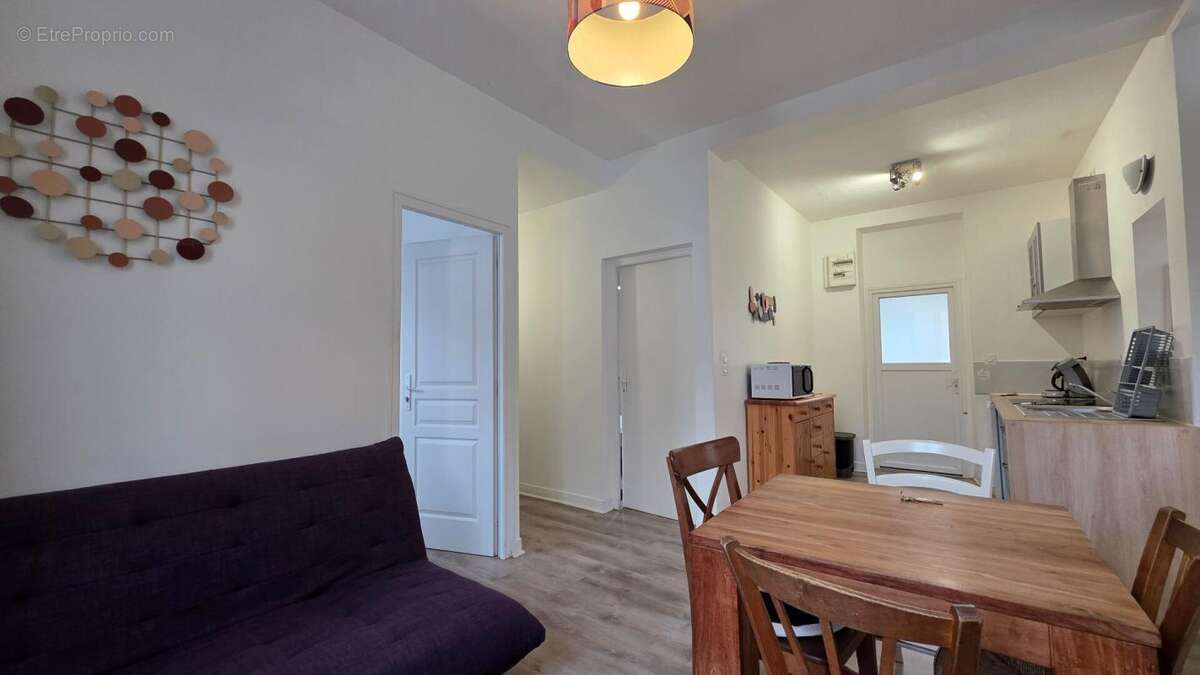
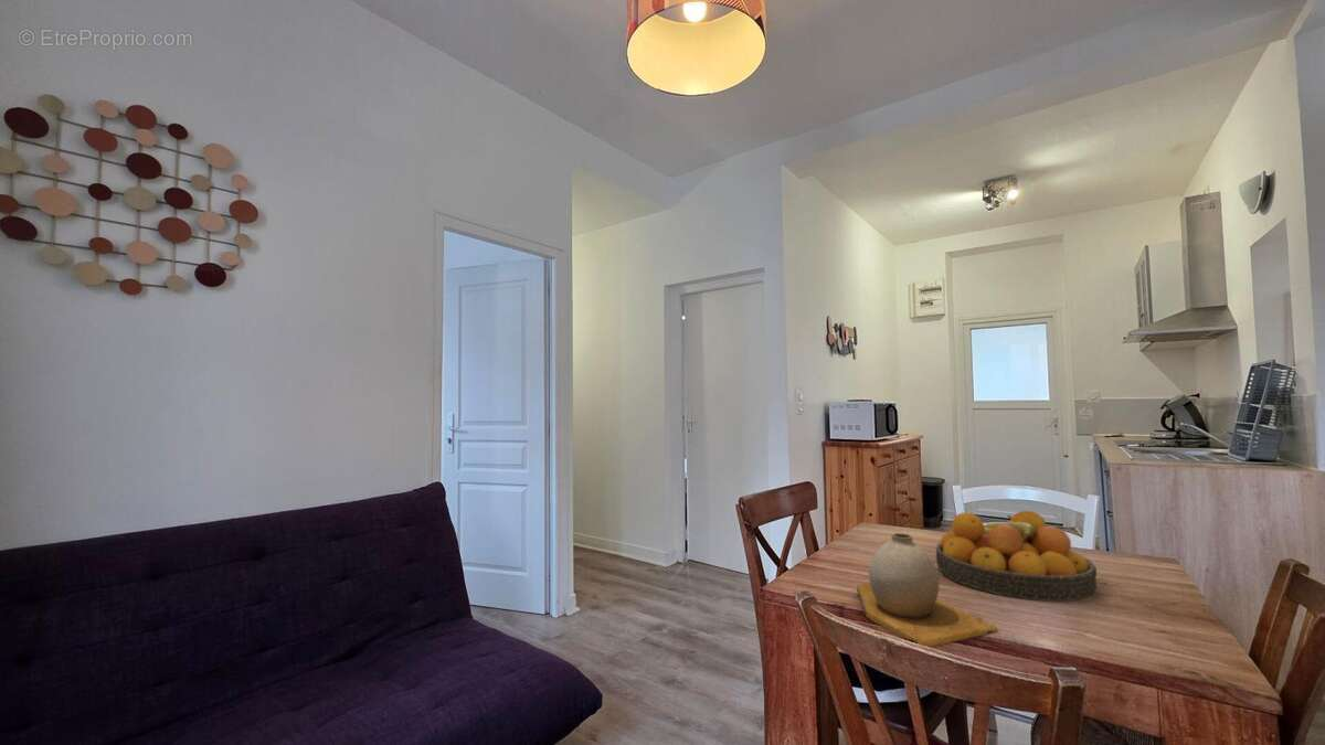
+ fruit bowl (1009, 544)
+ vase (904, 572)
